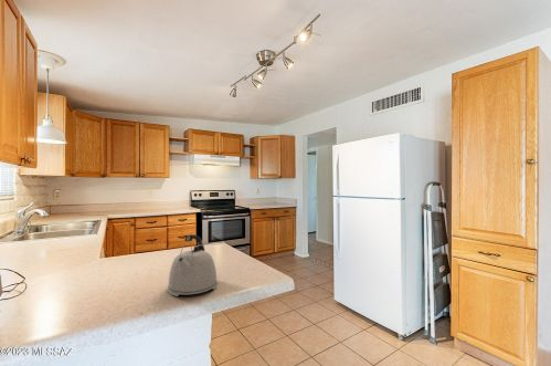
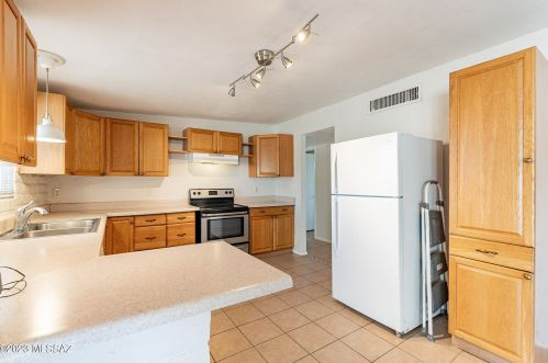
- kettle (192, 260)
